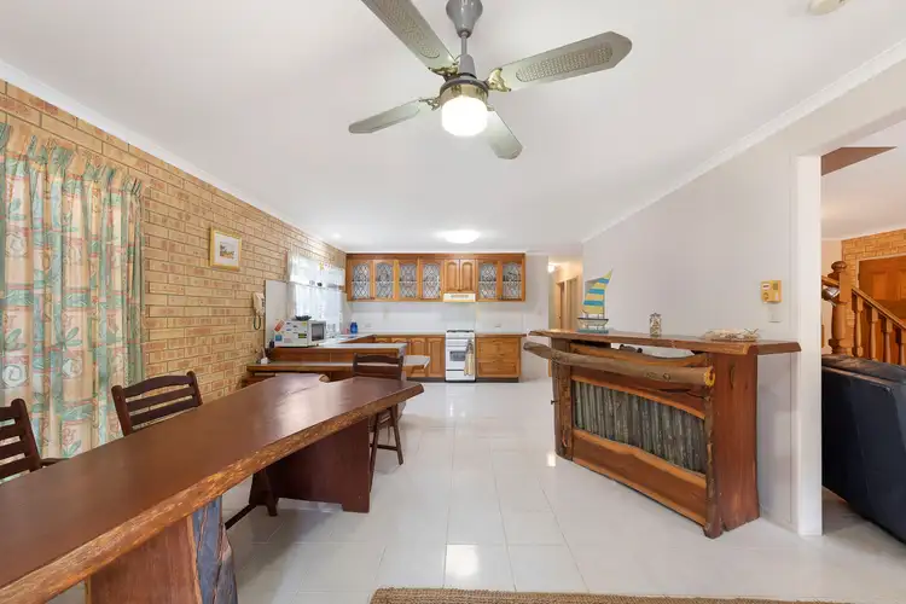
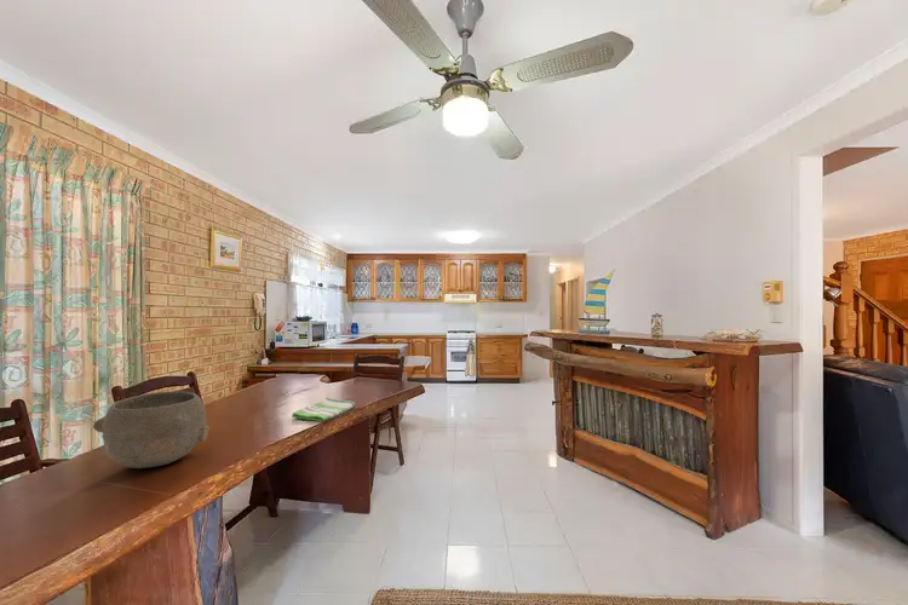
+ bowl (157, 430)
+ dish towel (324, 408)
